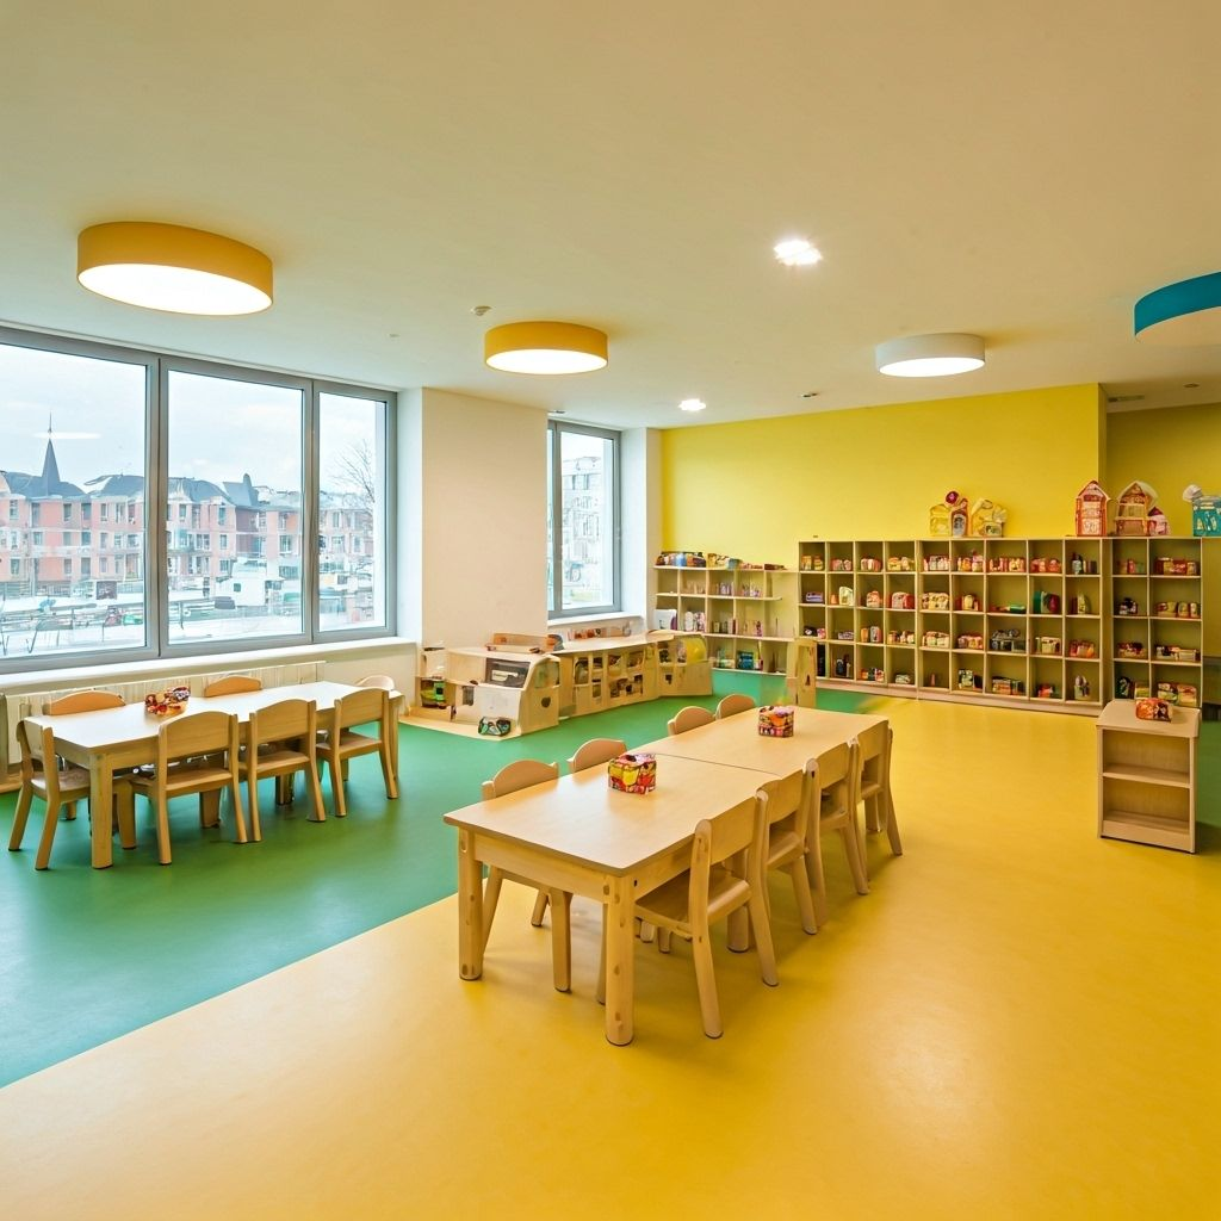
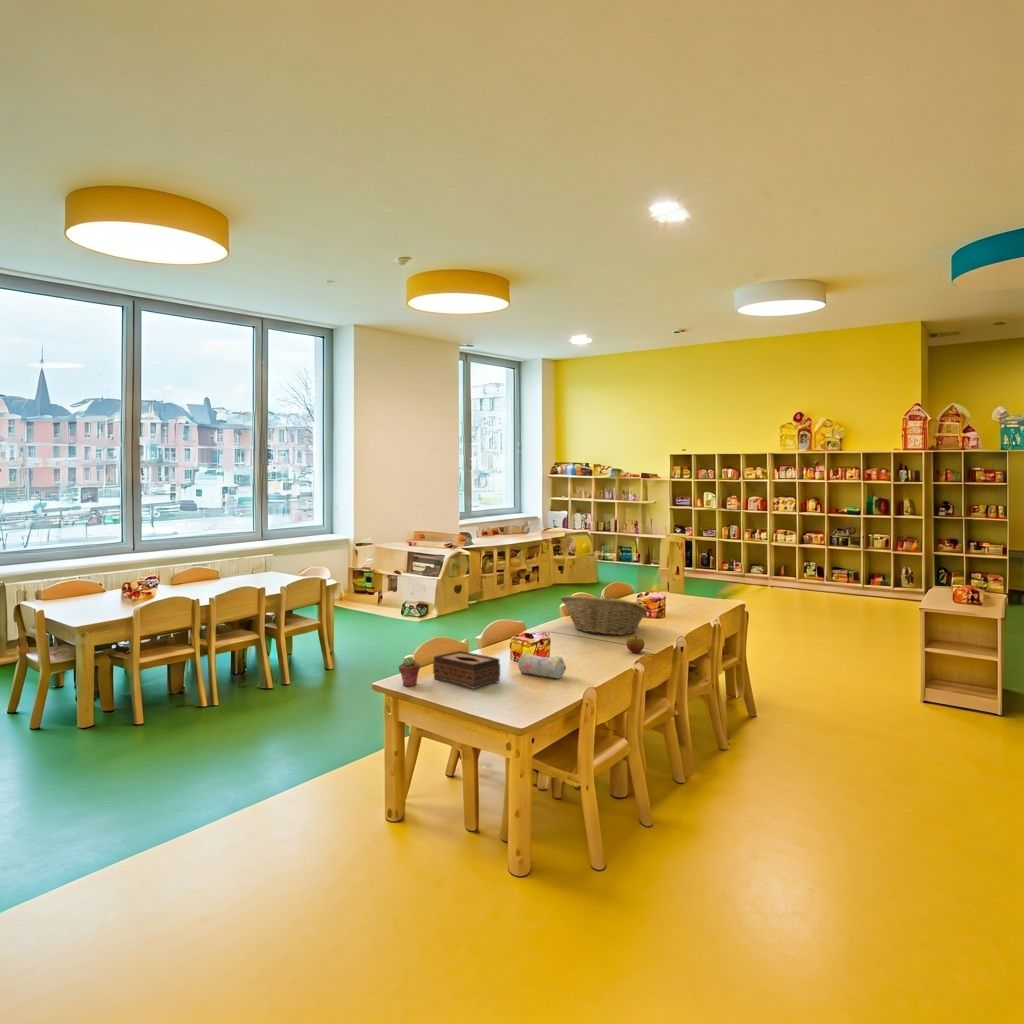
+ pencil case (541, 665)
+ fruit basket (603, 611)
+ apple (635, 644)
+ tissue box (466, 668)
+ potted succulent (409, 670)
